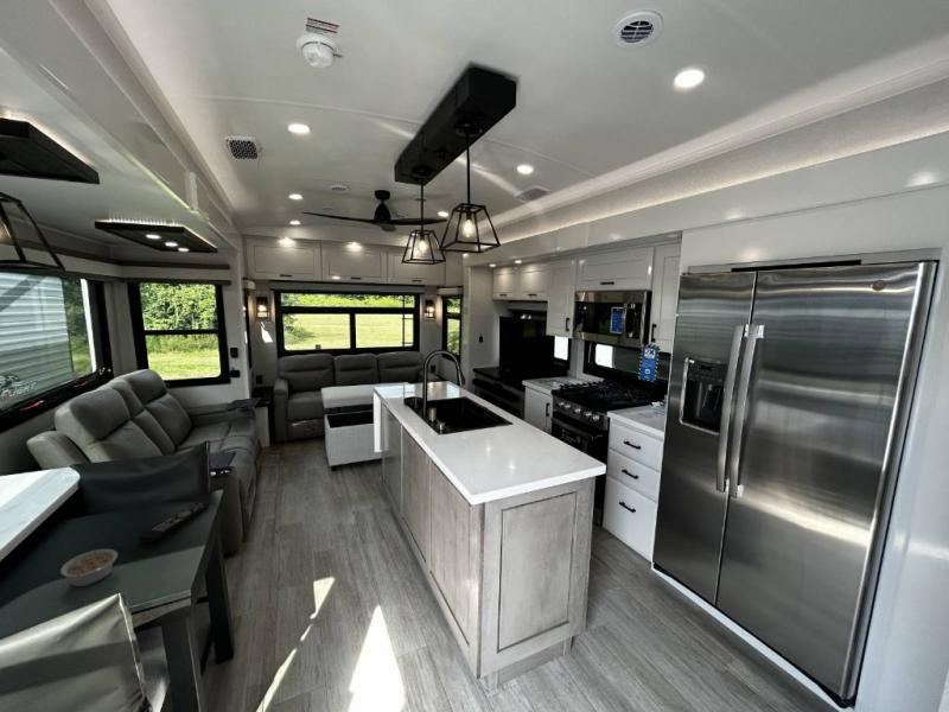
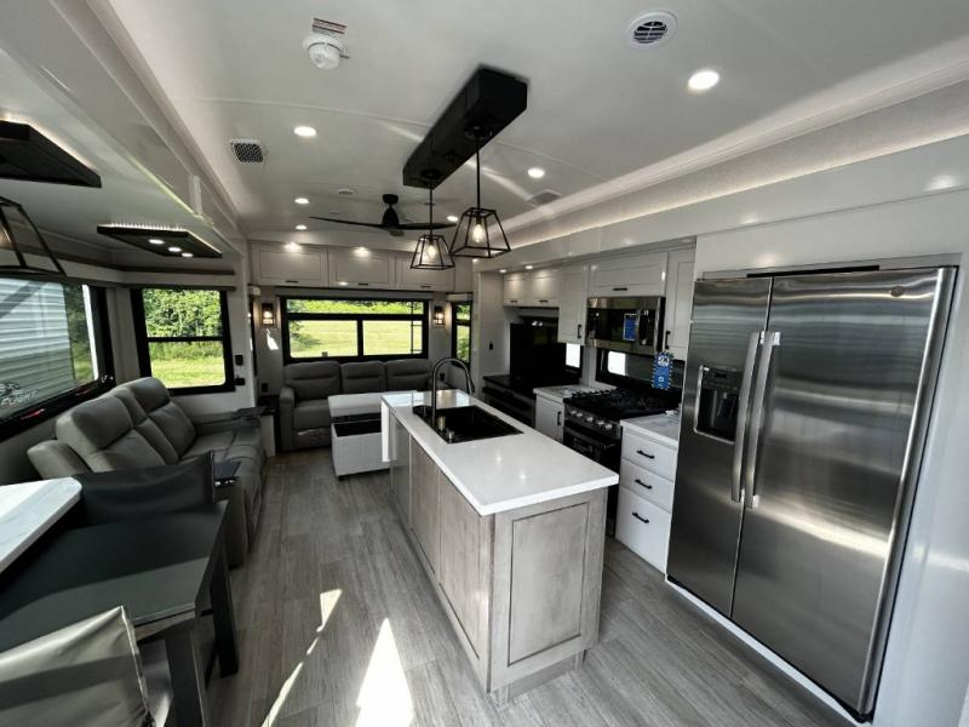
- remote control (177, 520)
- legume (90, 568)
